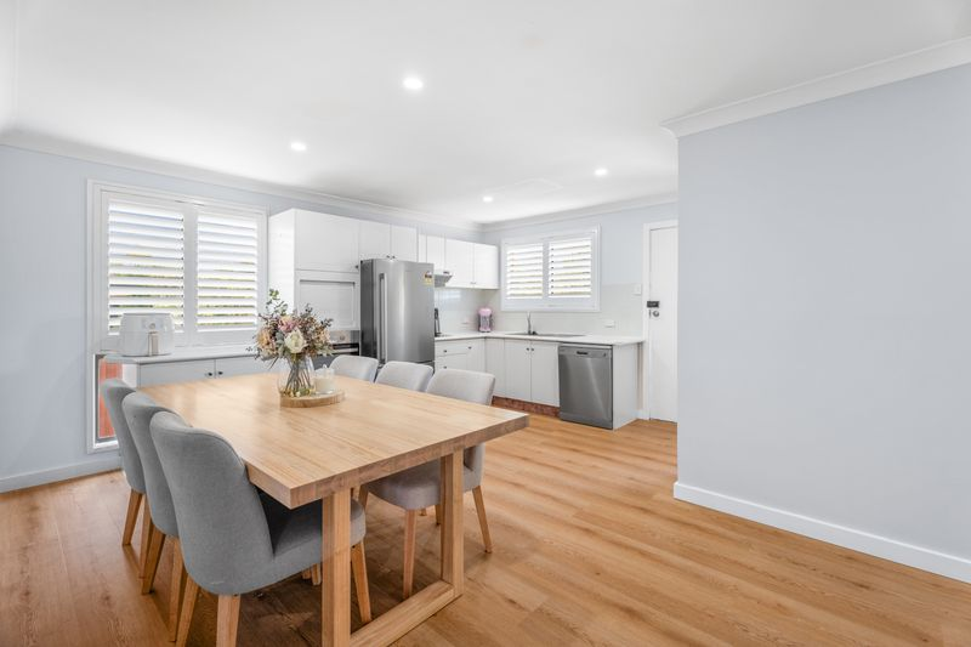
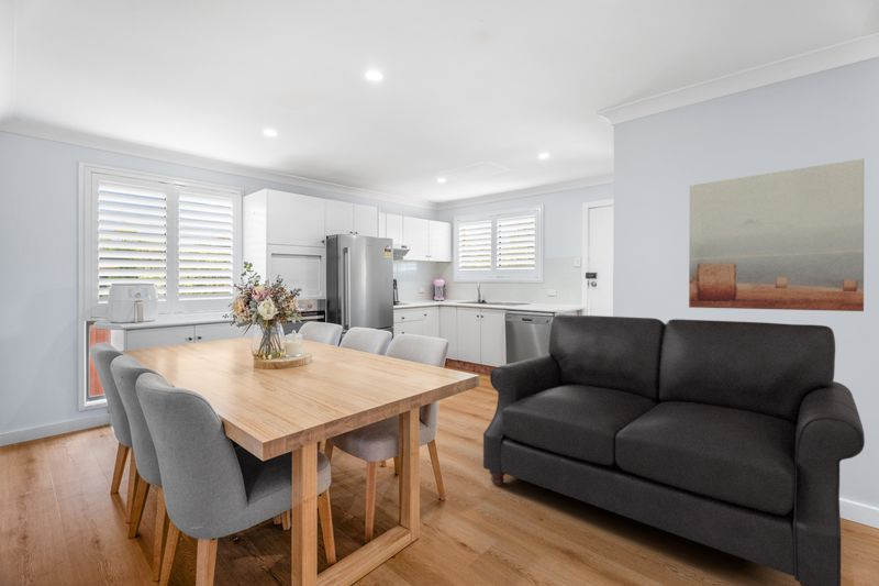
+ sofa (647, 409)
+ wall art (767, 241)
